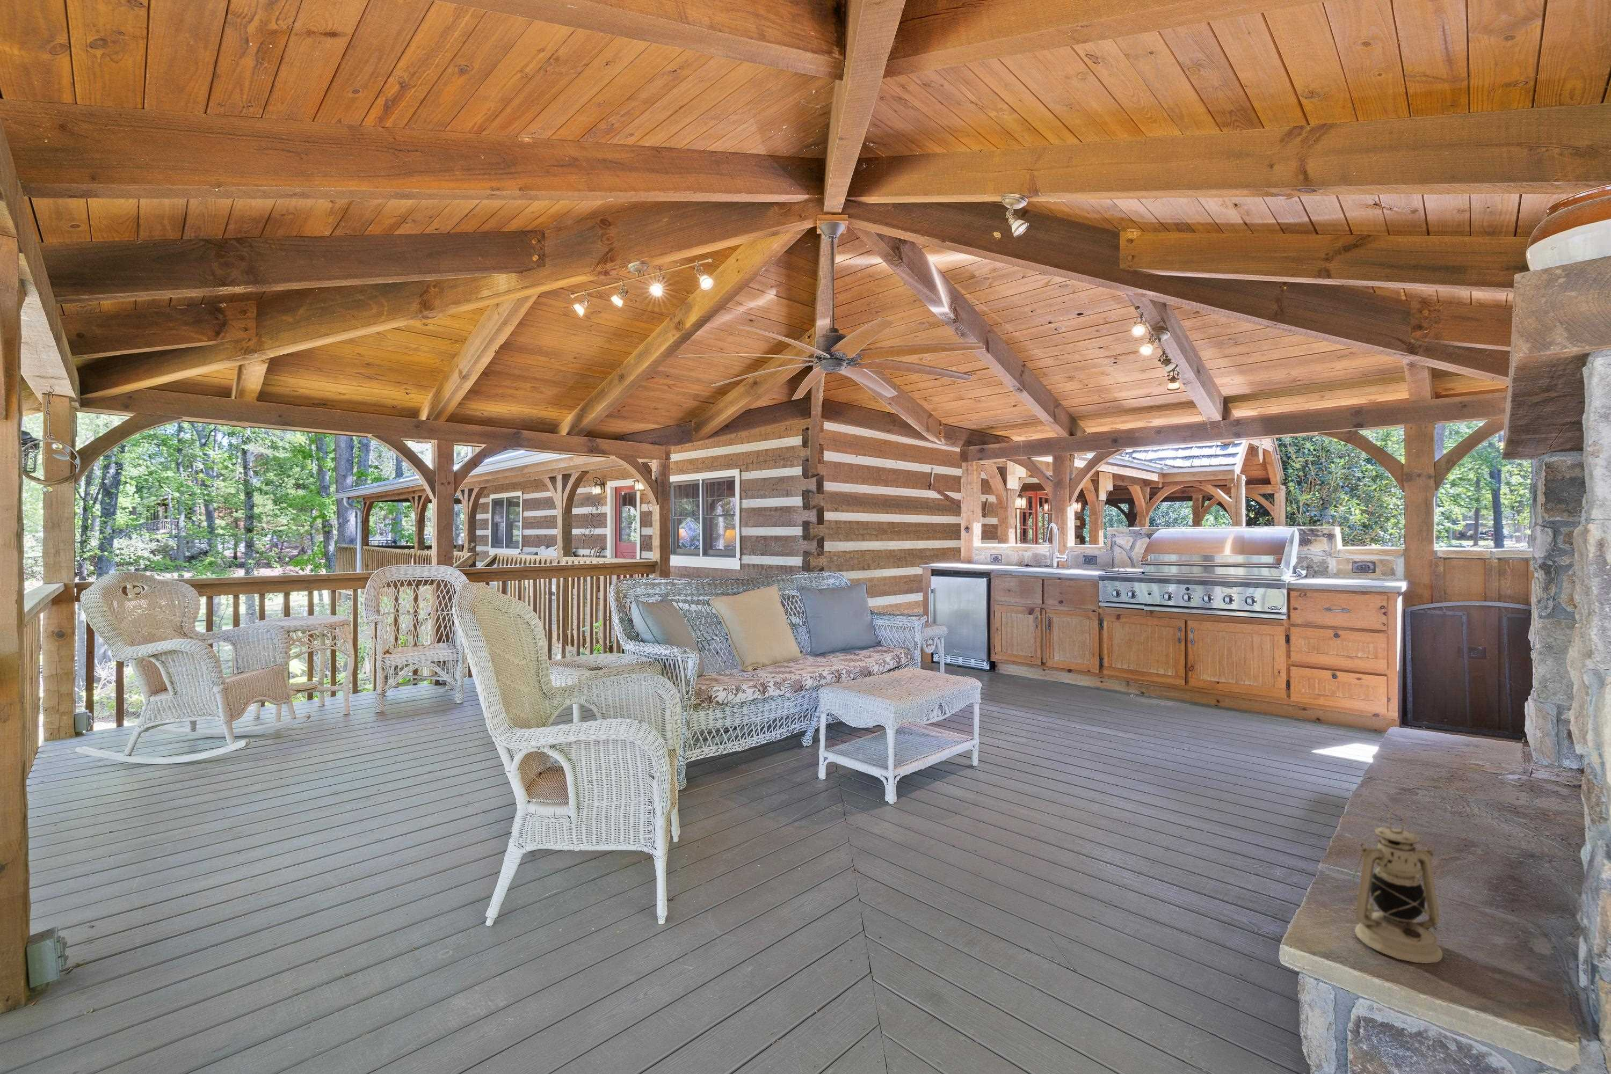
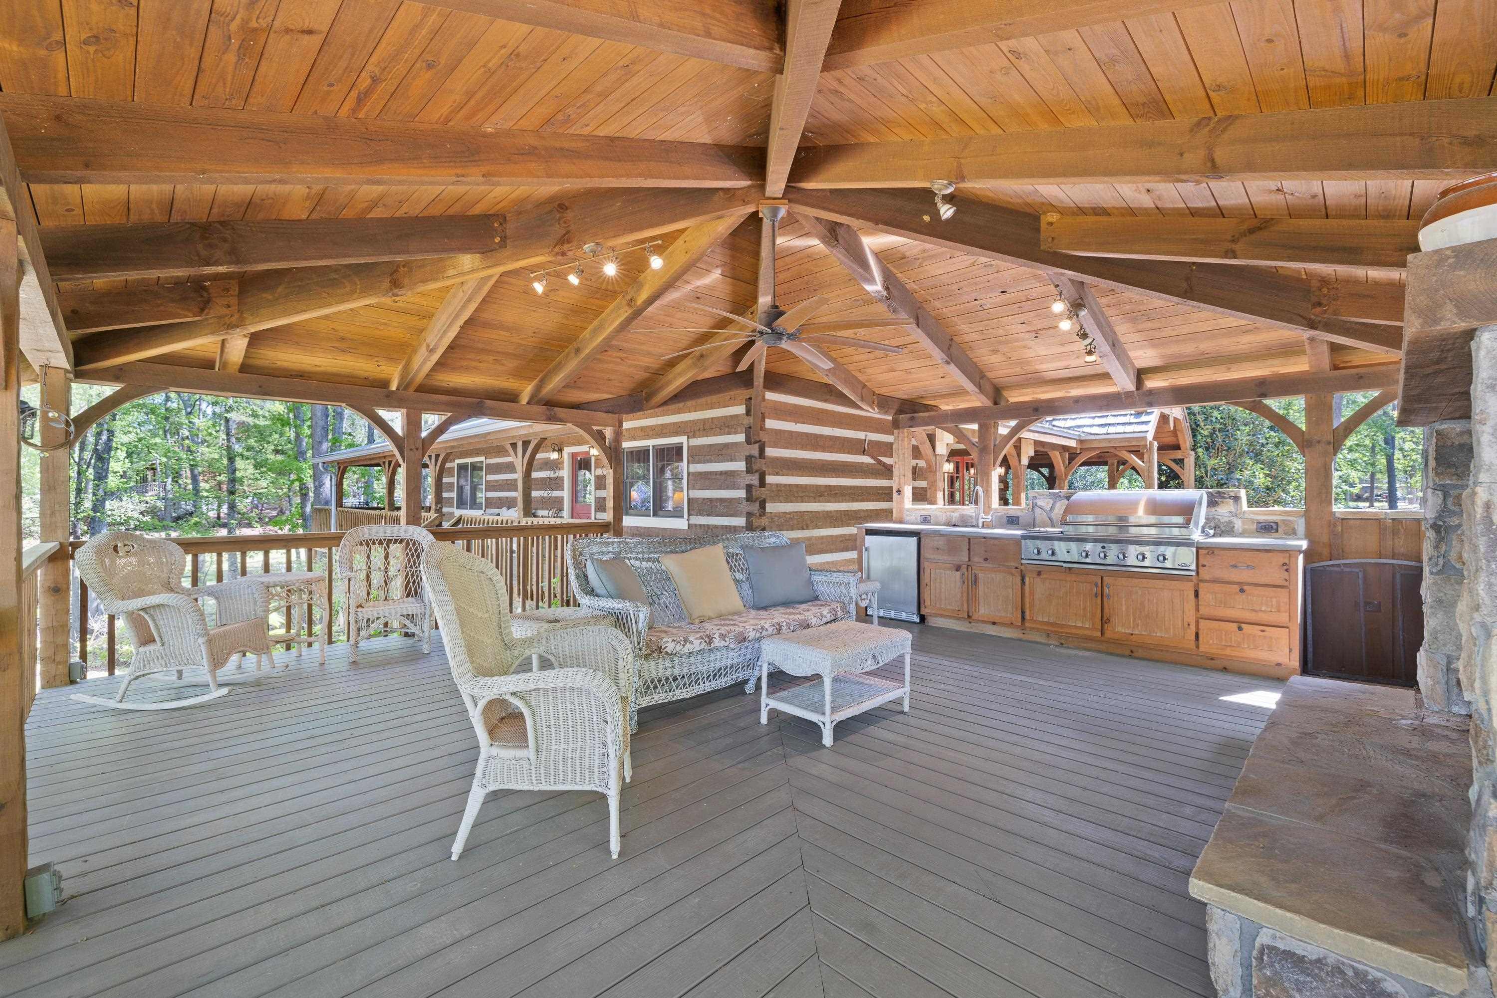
- lantern (1396, 875)
